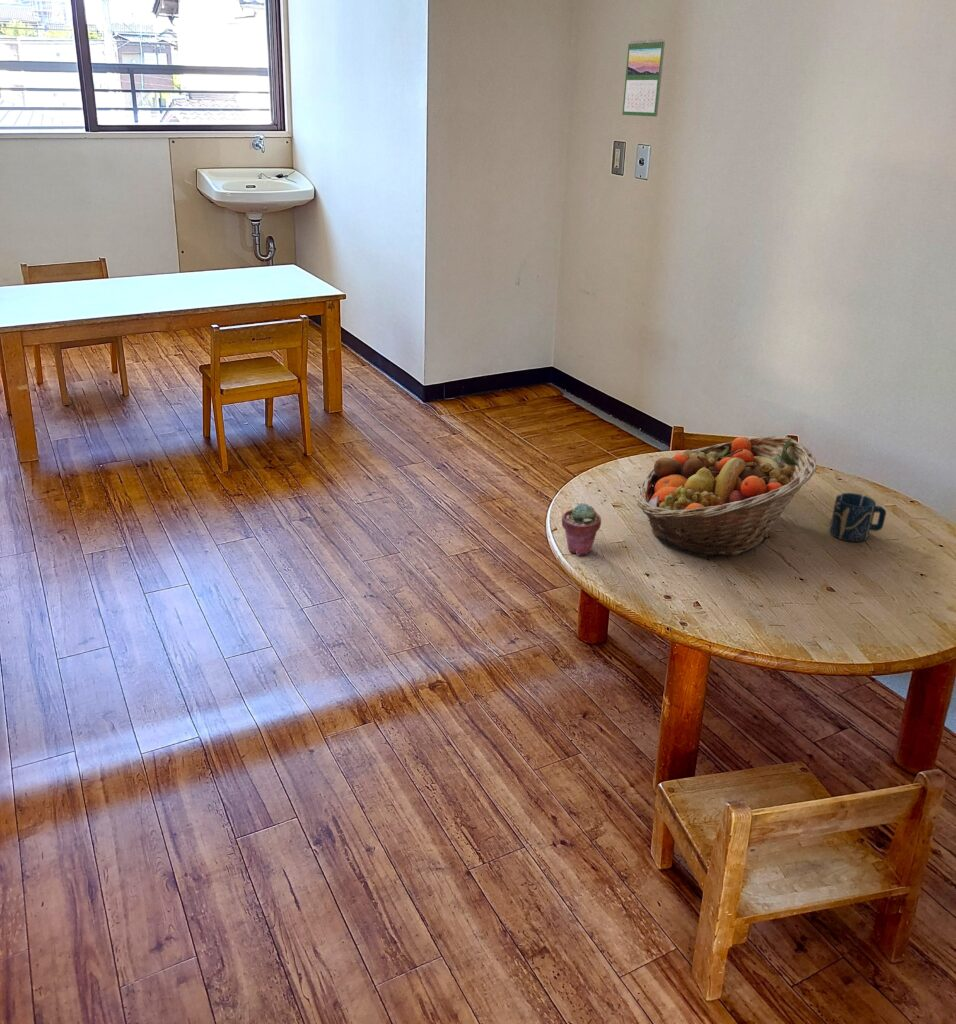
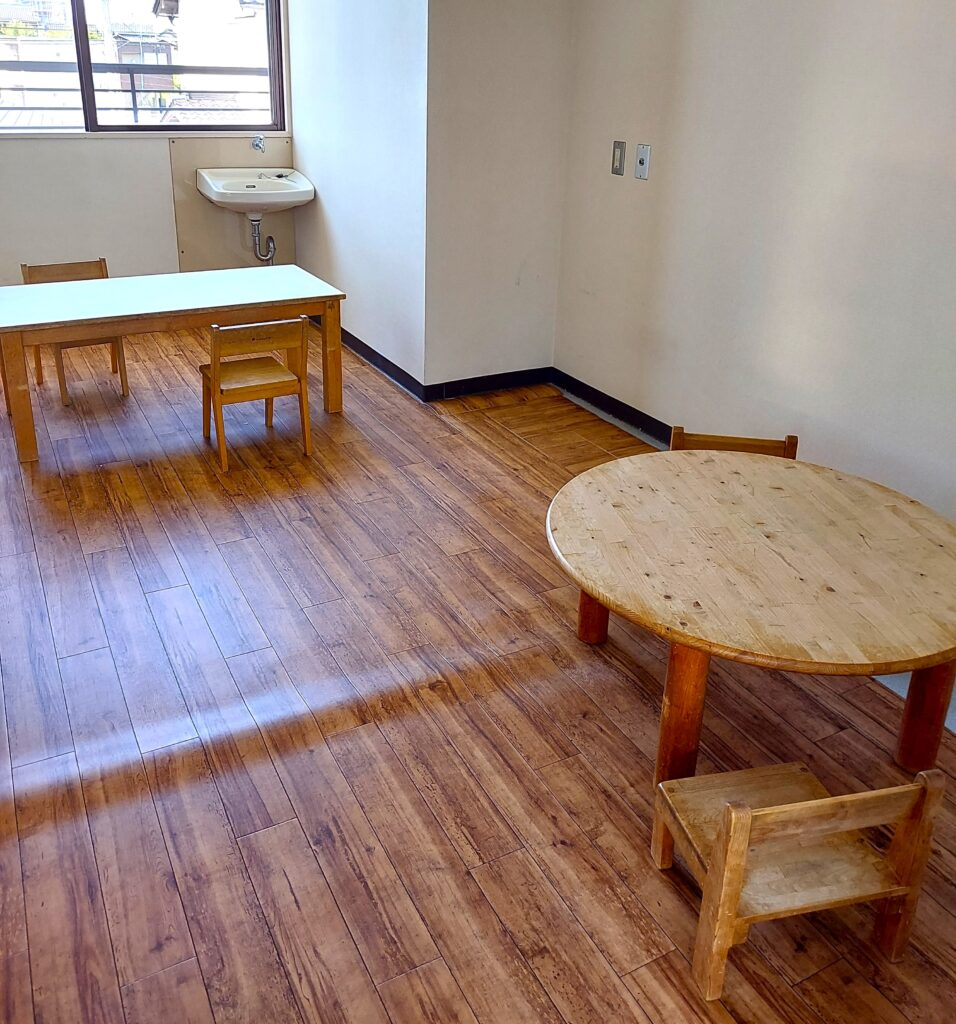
- fruit basket (722, 489)
- calendar (642, 77)
- cup (858, 517)
- potted succulent (581, 526)
